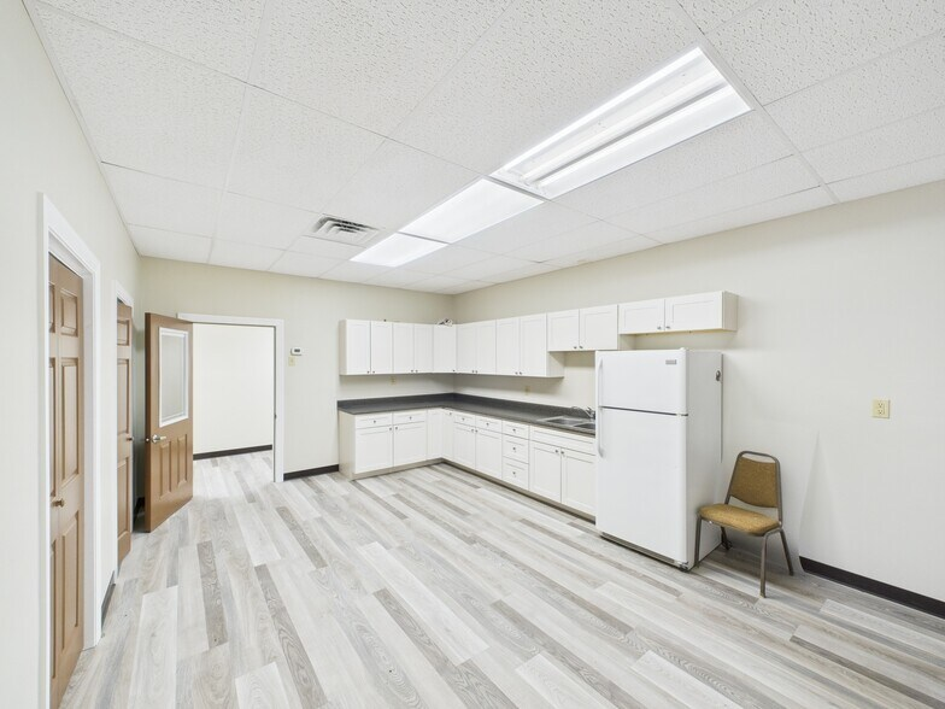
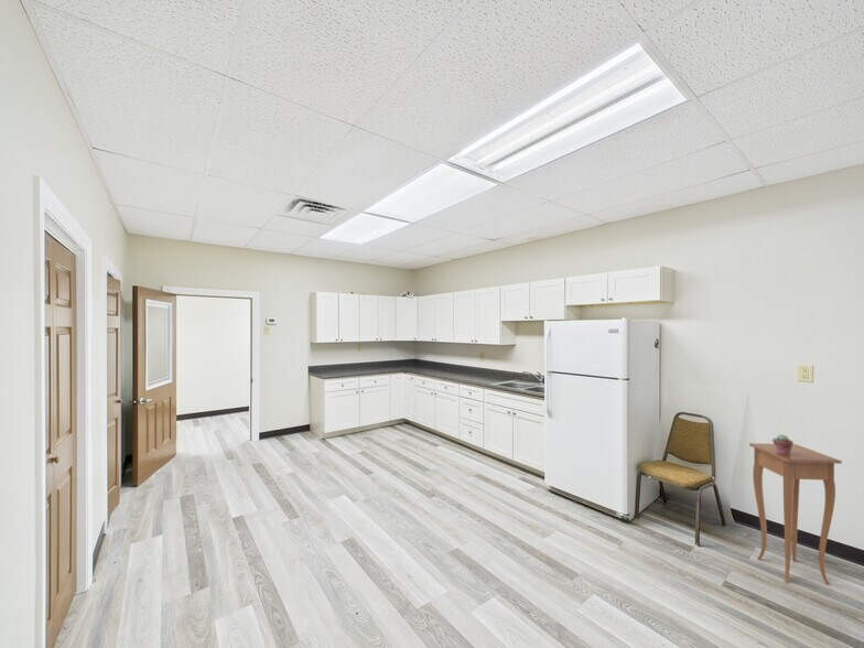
+ side table (791, 510)
+ potted succulent (782, 443)
